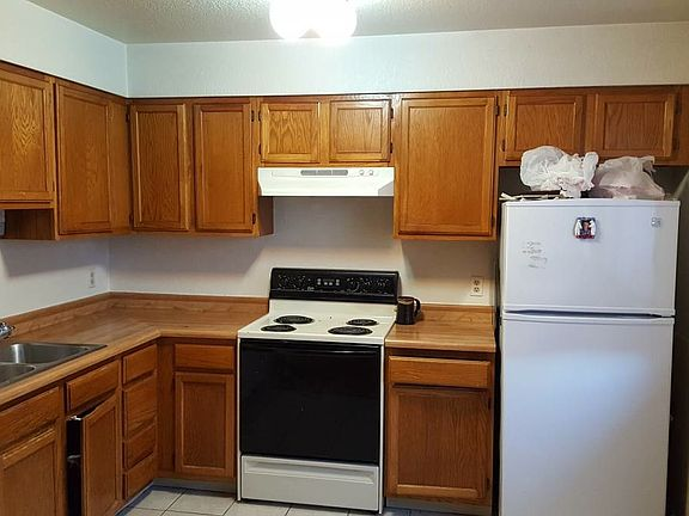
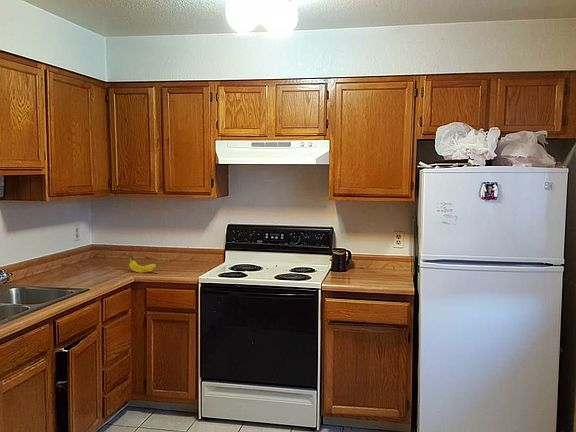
+ fruit (142, 266)
